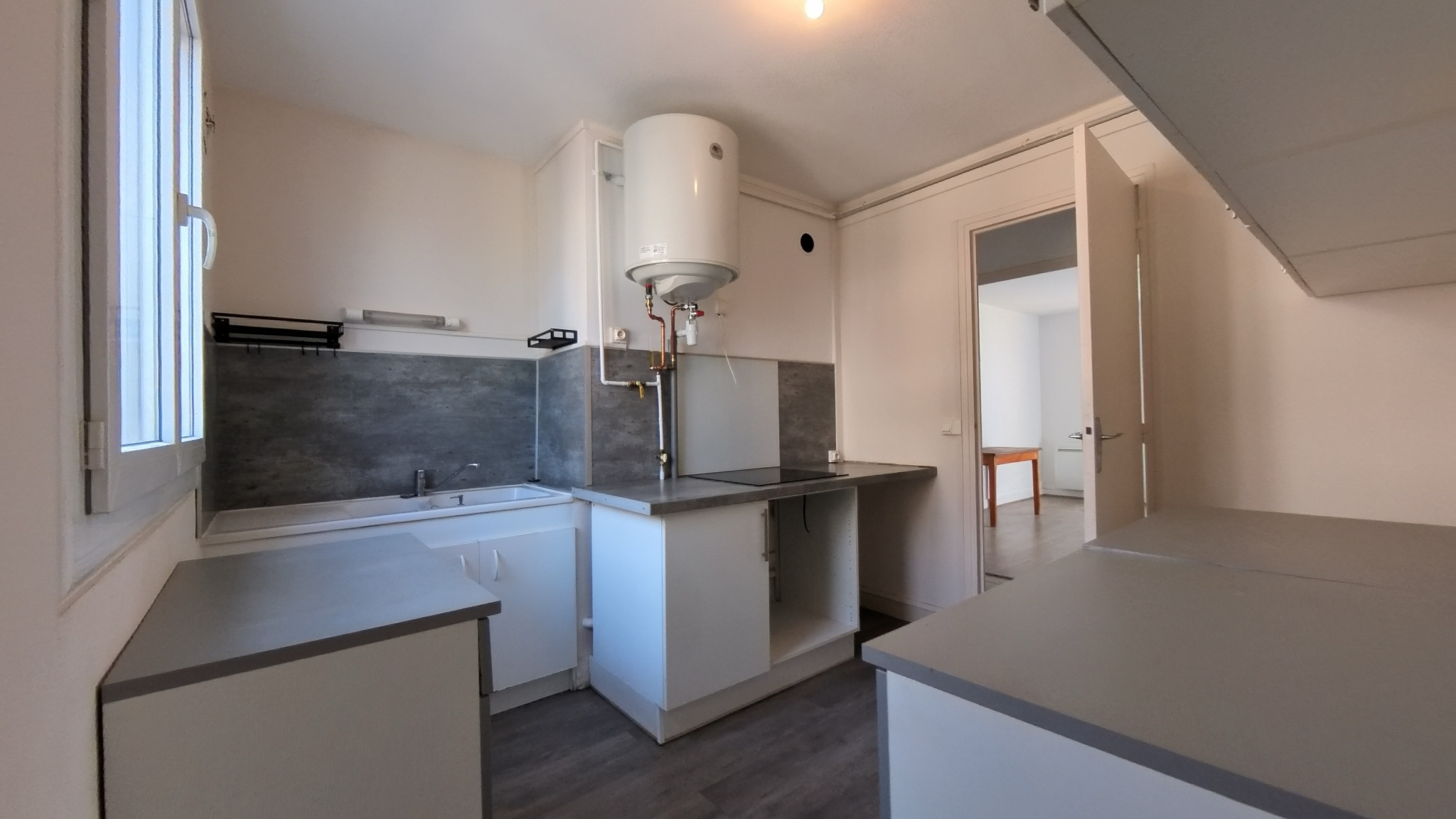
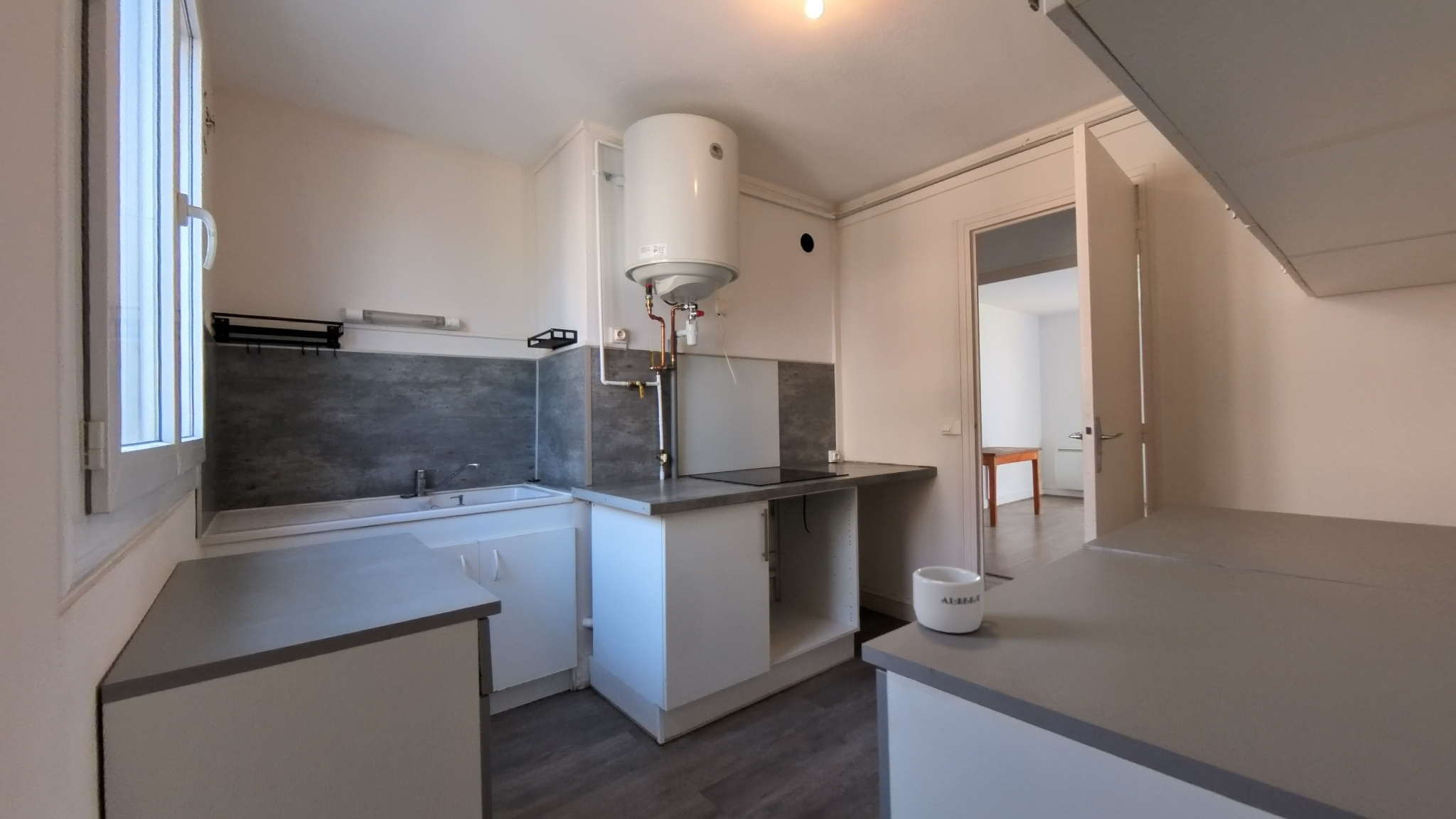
+ mug (953, 597)
